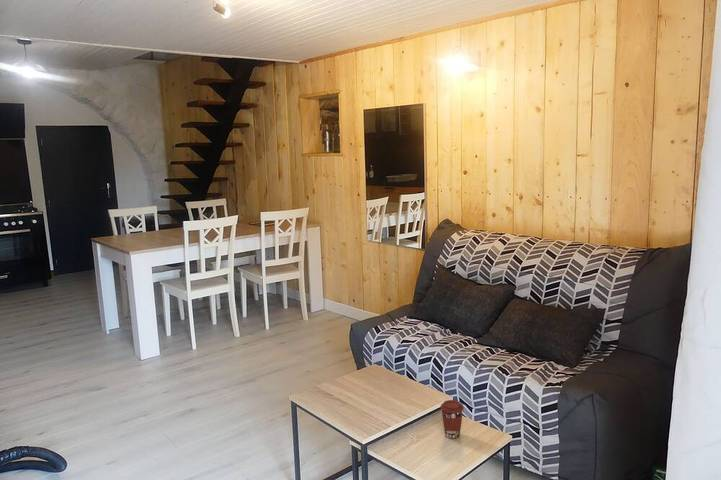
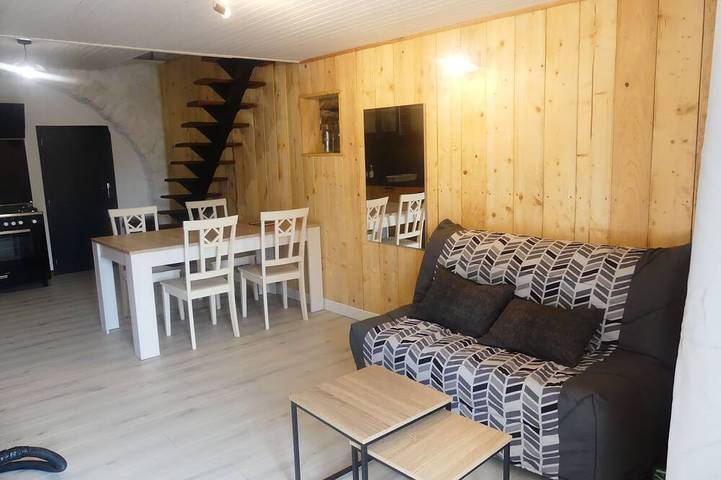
- coffee cup (452, 419)
